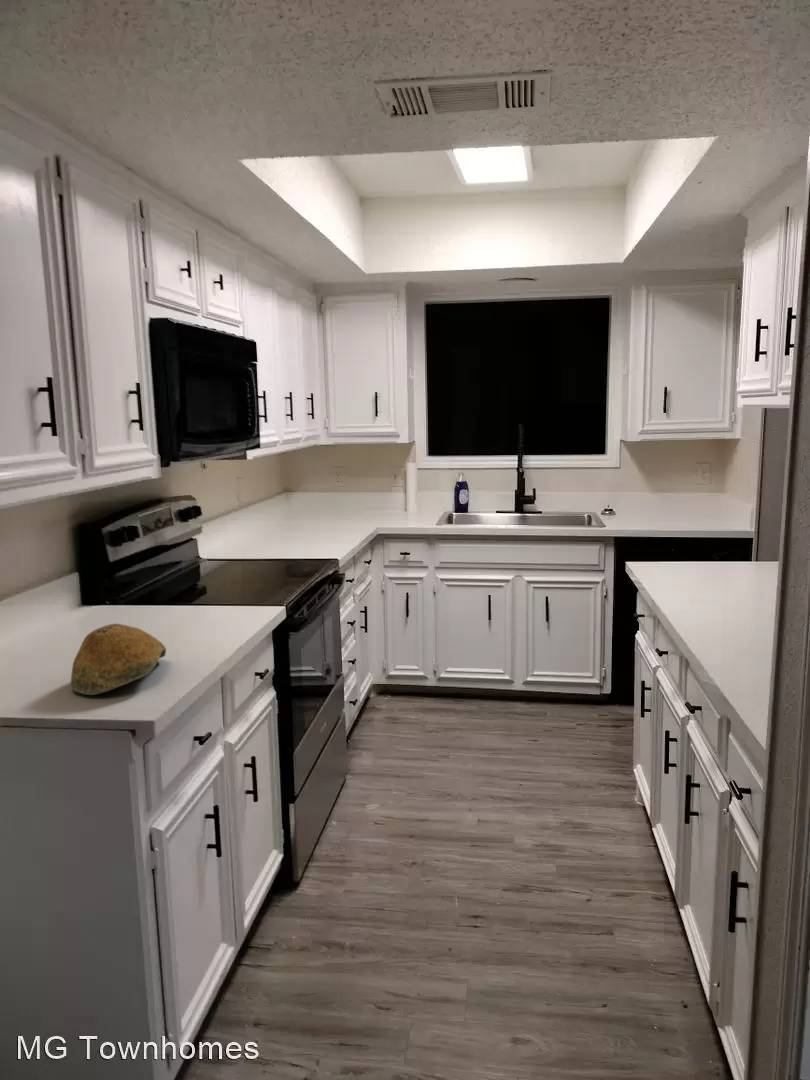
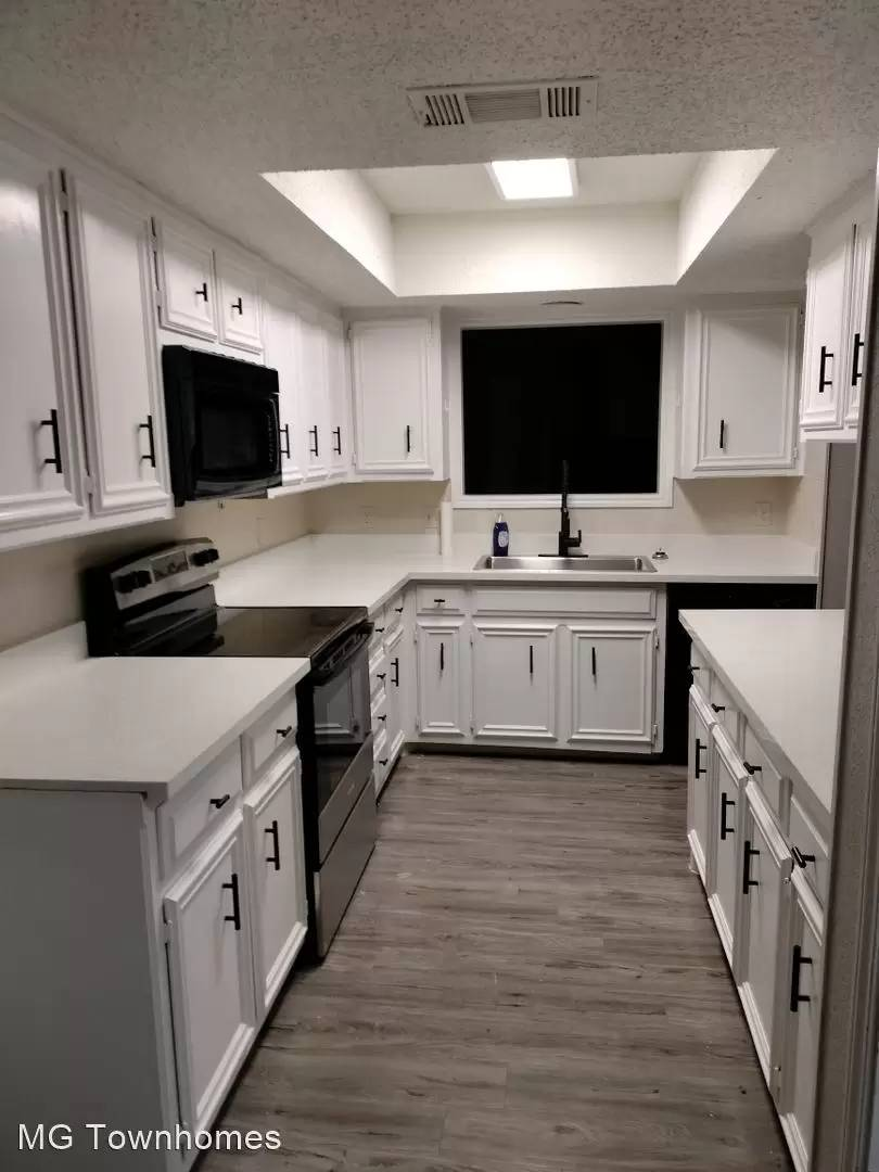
- bowl (122, 650)
